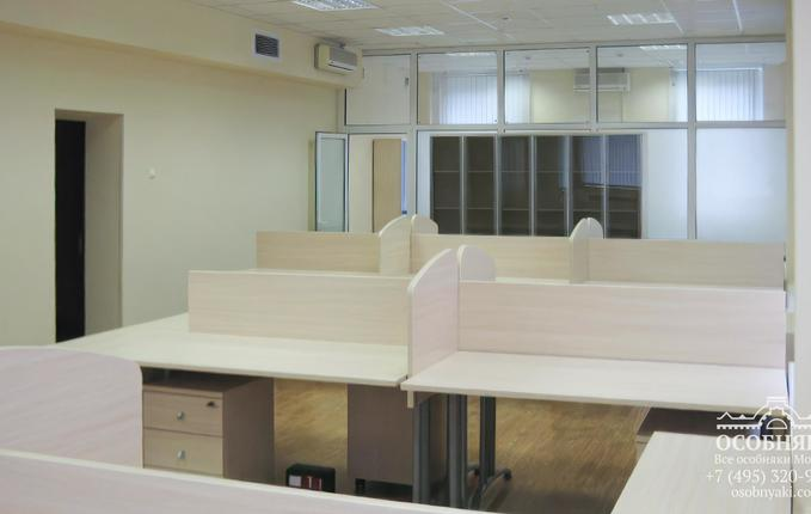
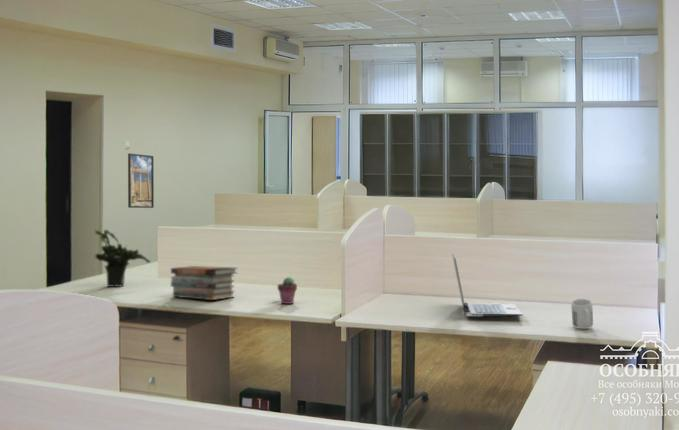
+ mug (584, 314)
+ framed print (141, 181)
+ potted succulent (287, 290)
+ book stack (203, 282)
+ potted plant (117, 258)
+ laptop computer (485, 304)
